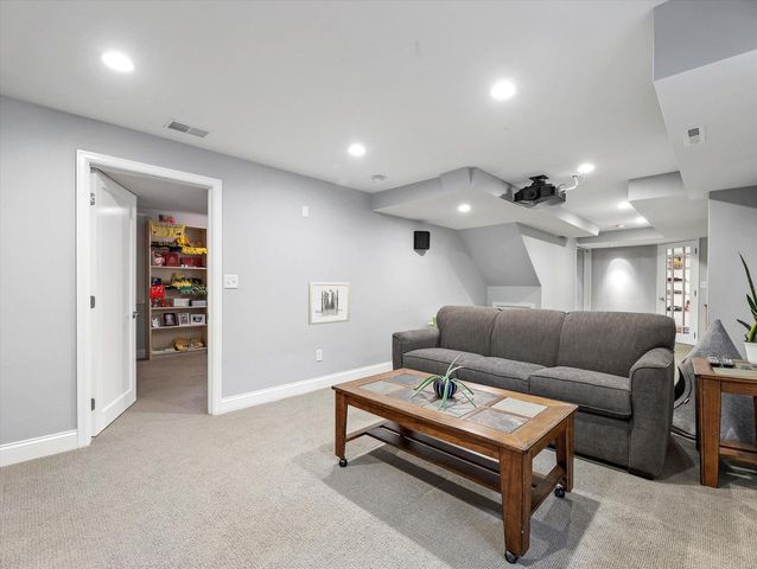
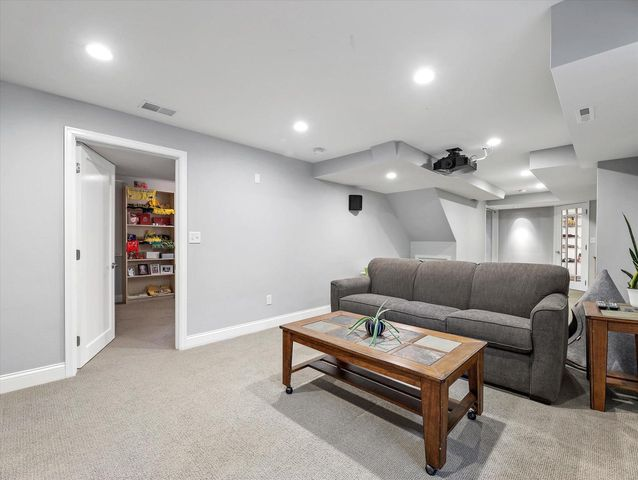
- wall art (330, 302)
